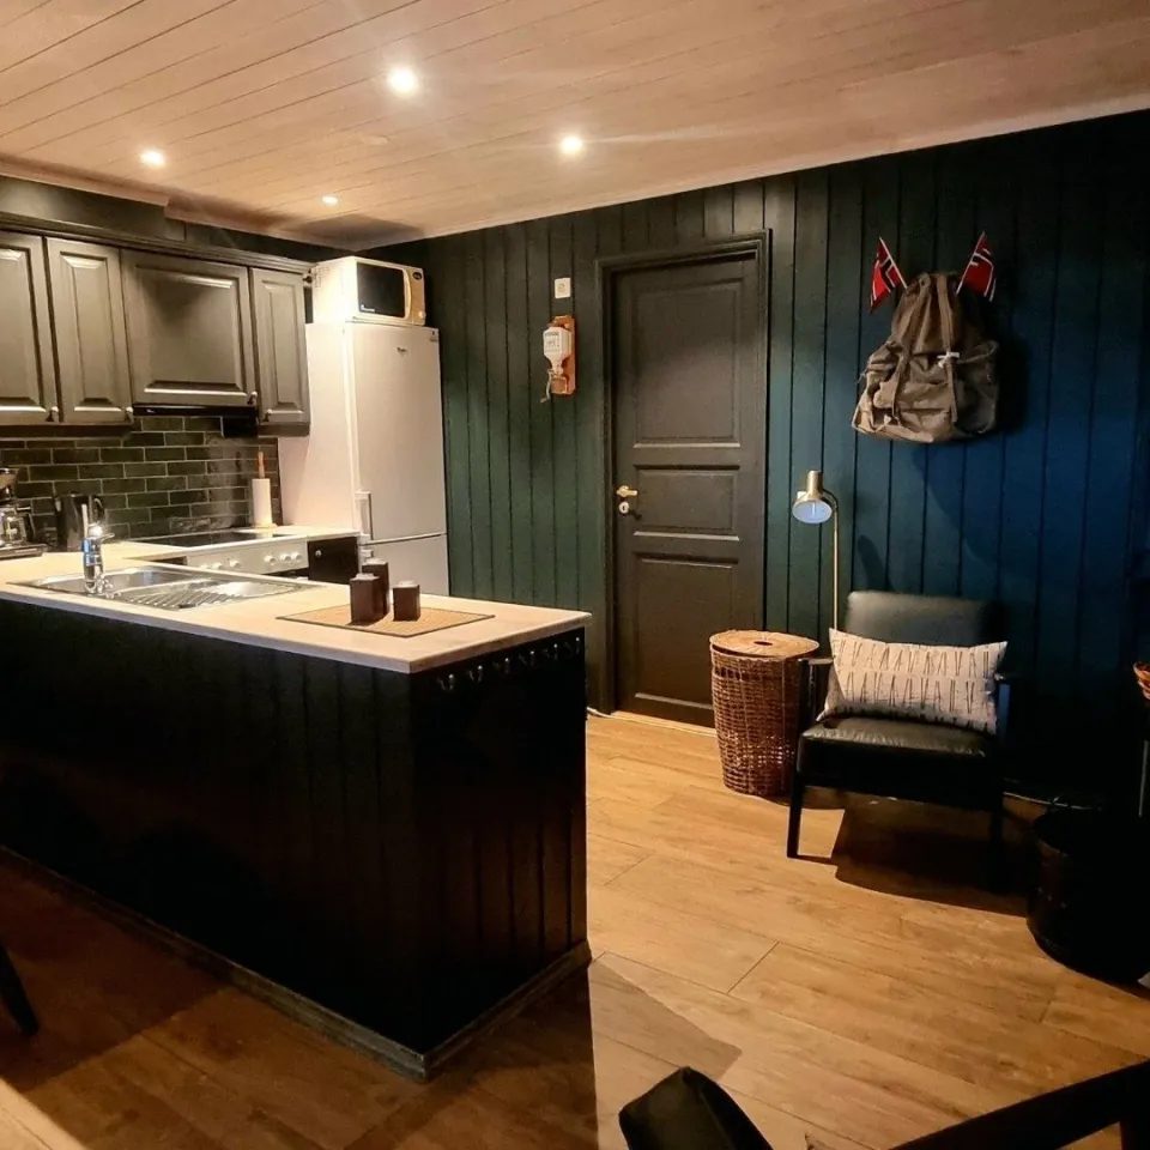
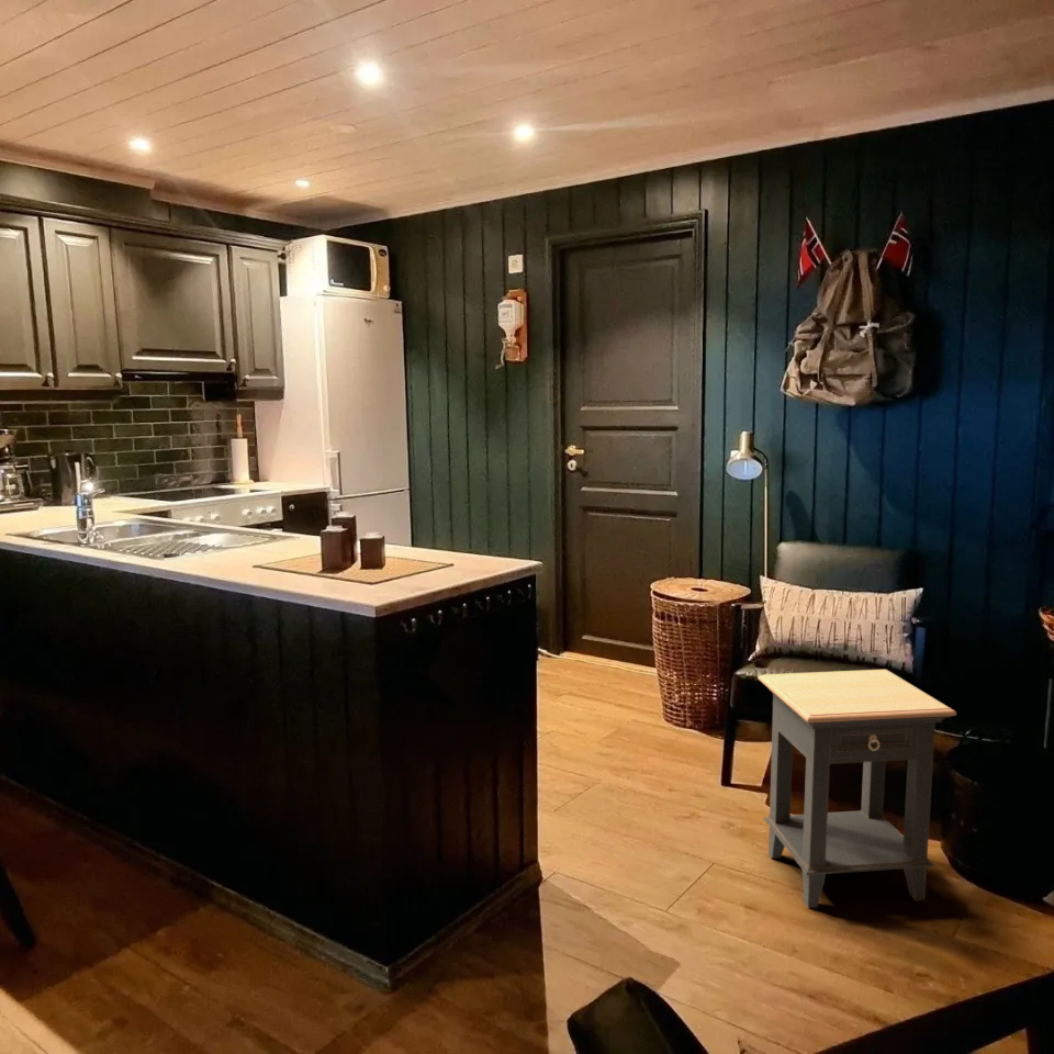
+ side table (862, 786)
